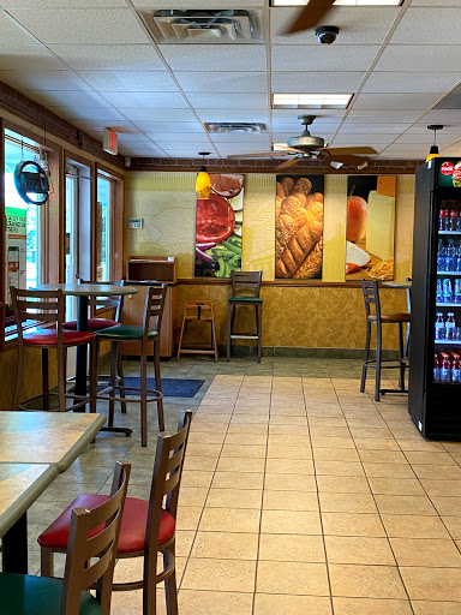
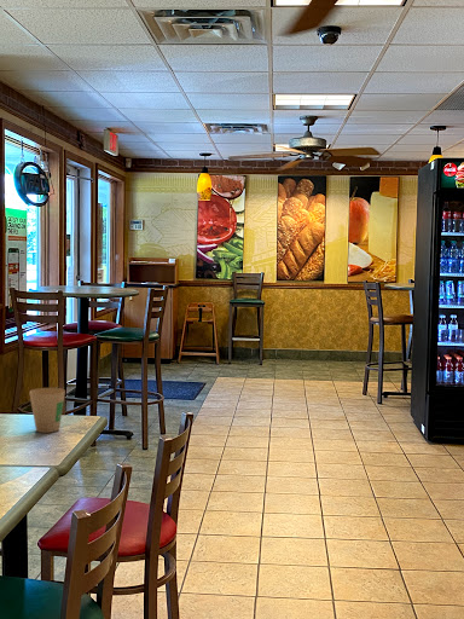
+ paper cup (47, 410)
